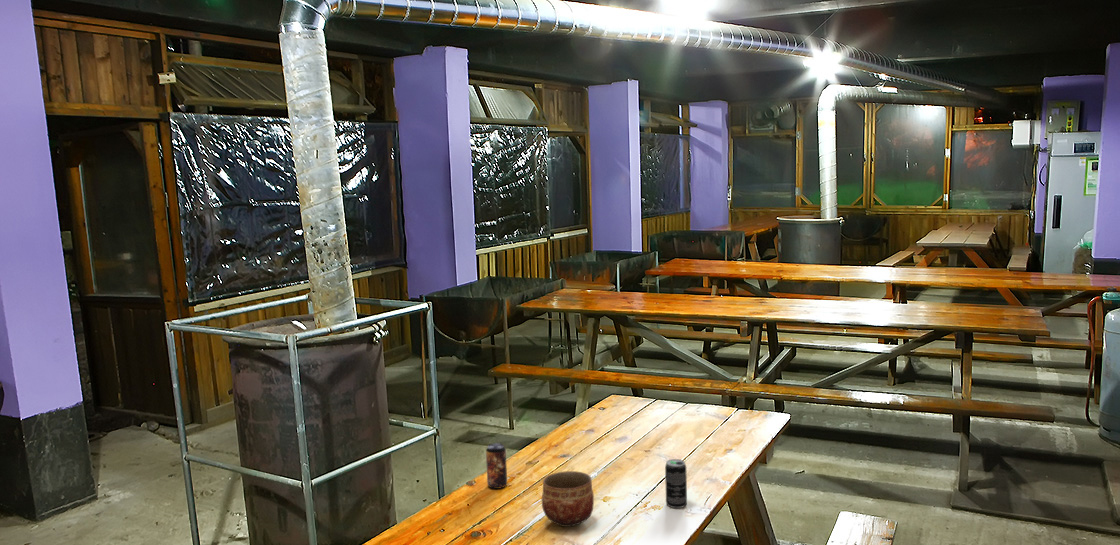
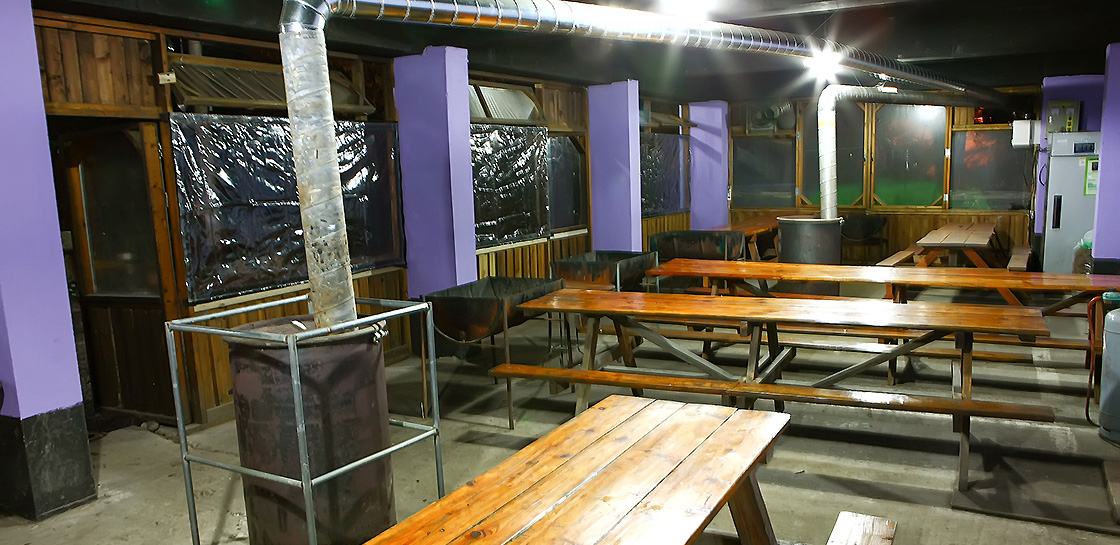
- beverage can (496, 465)
- beverage can (676, 482)
- bowl (567, 500)
